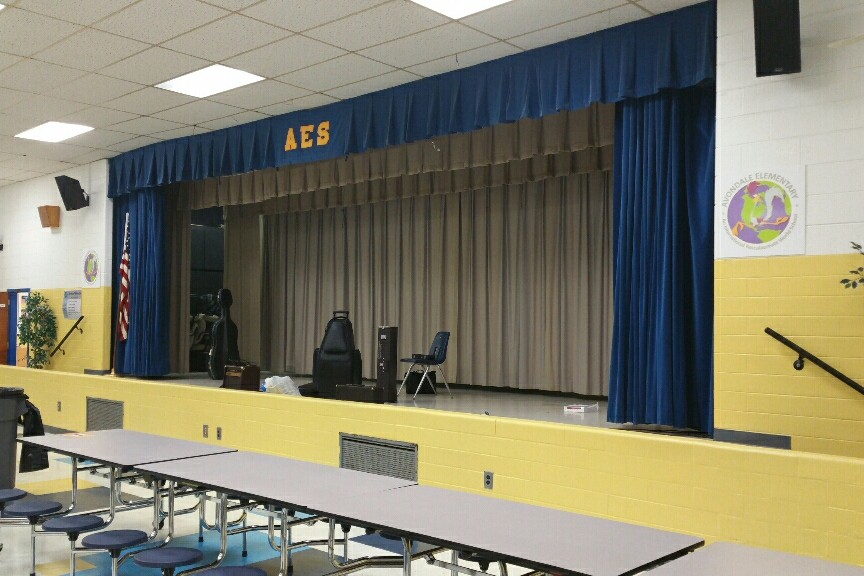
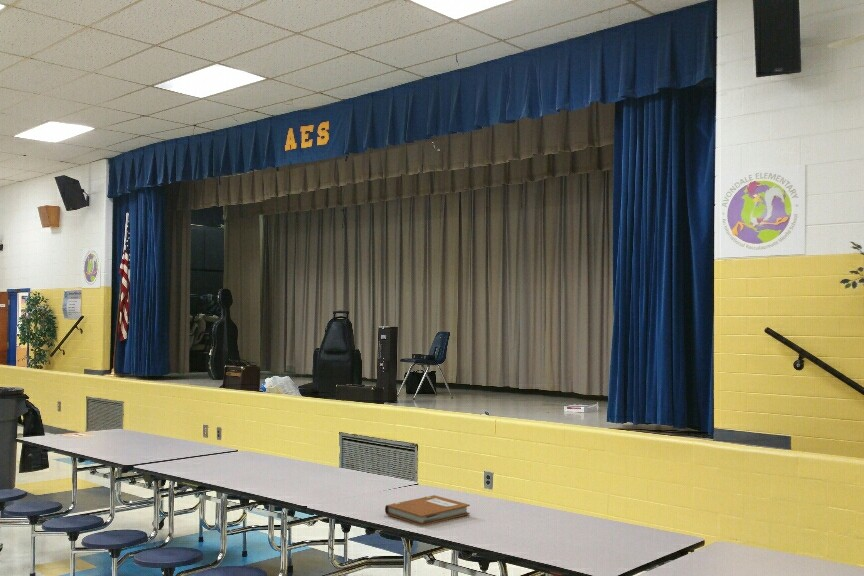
+ notebook (428, 509)
